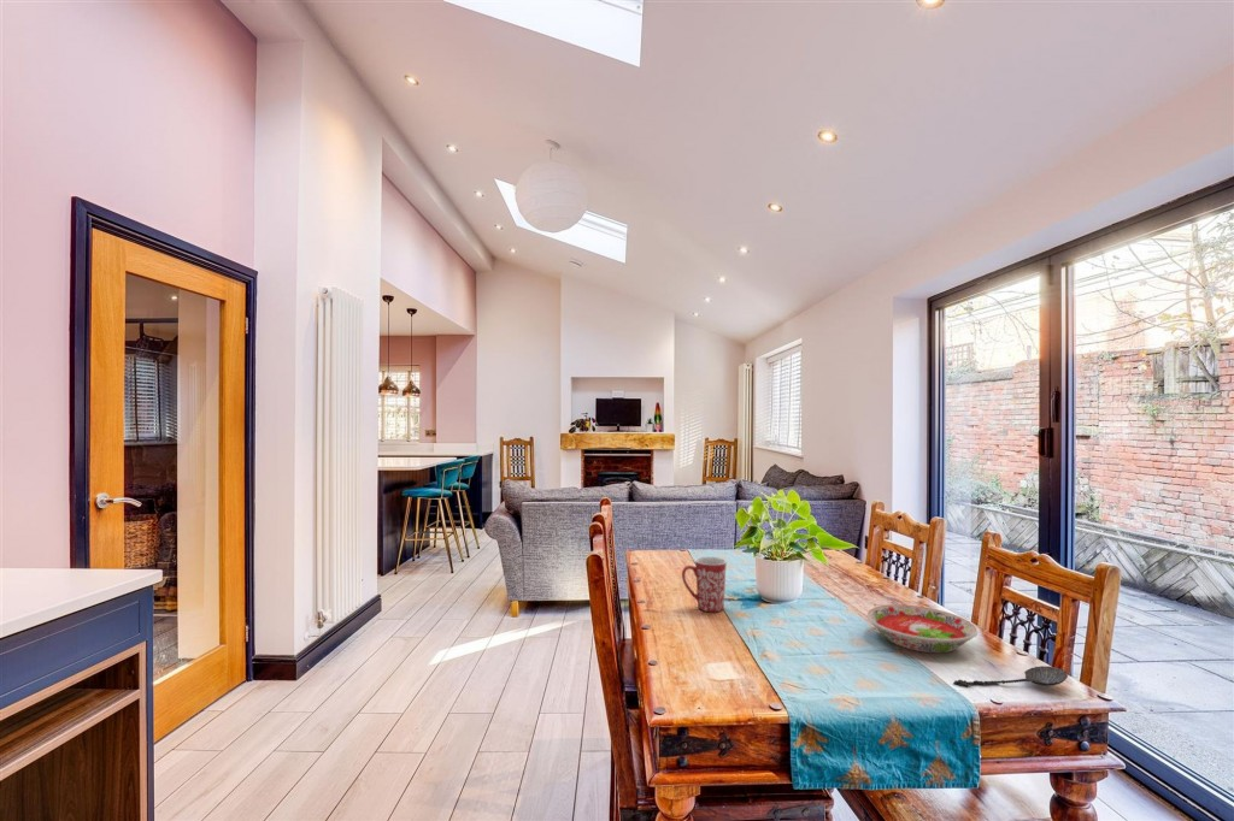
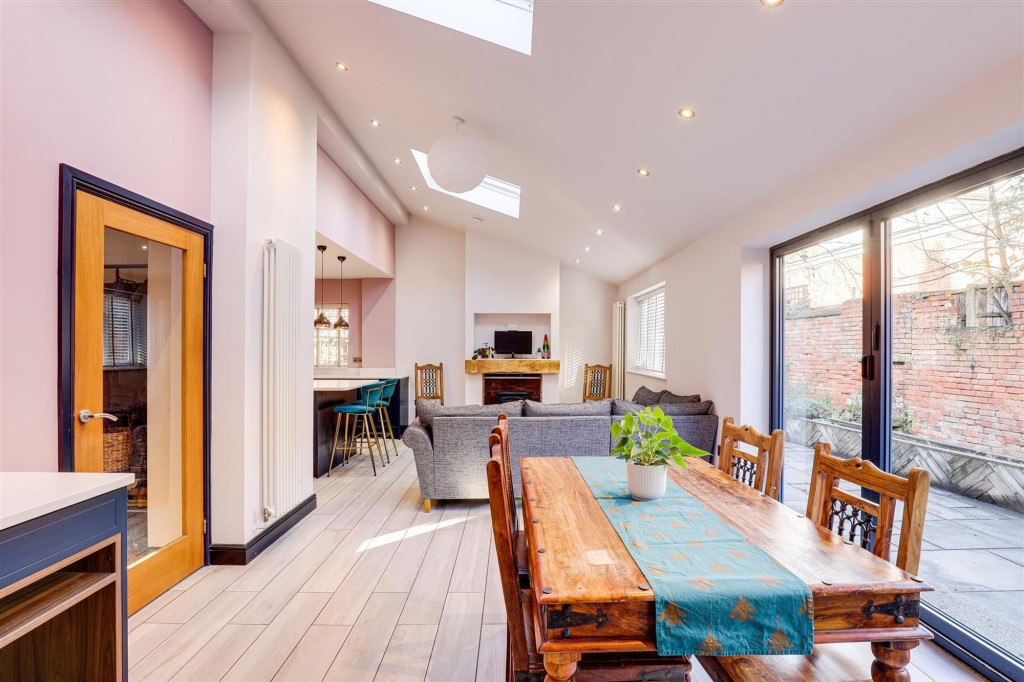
- spoon (1007, 680)
- mug (704, 584)
- bowl (919, 631)
